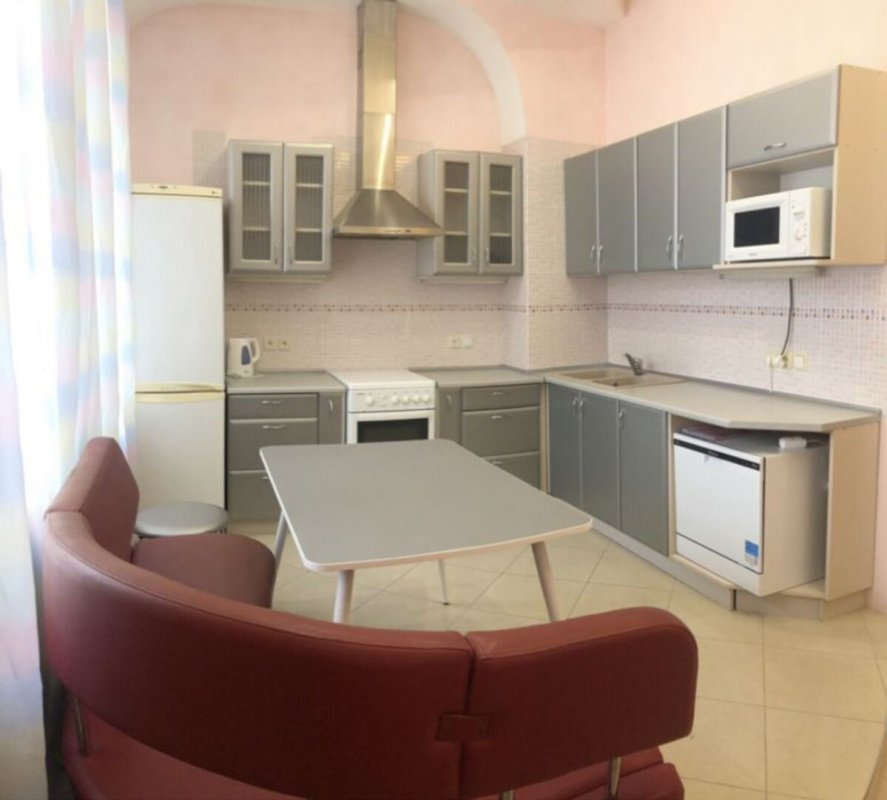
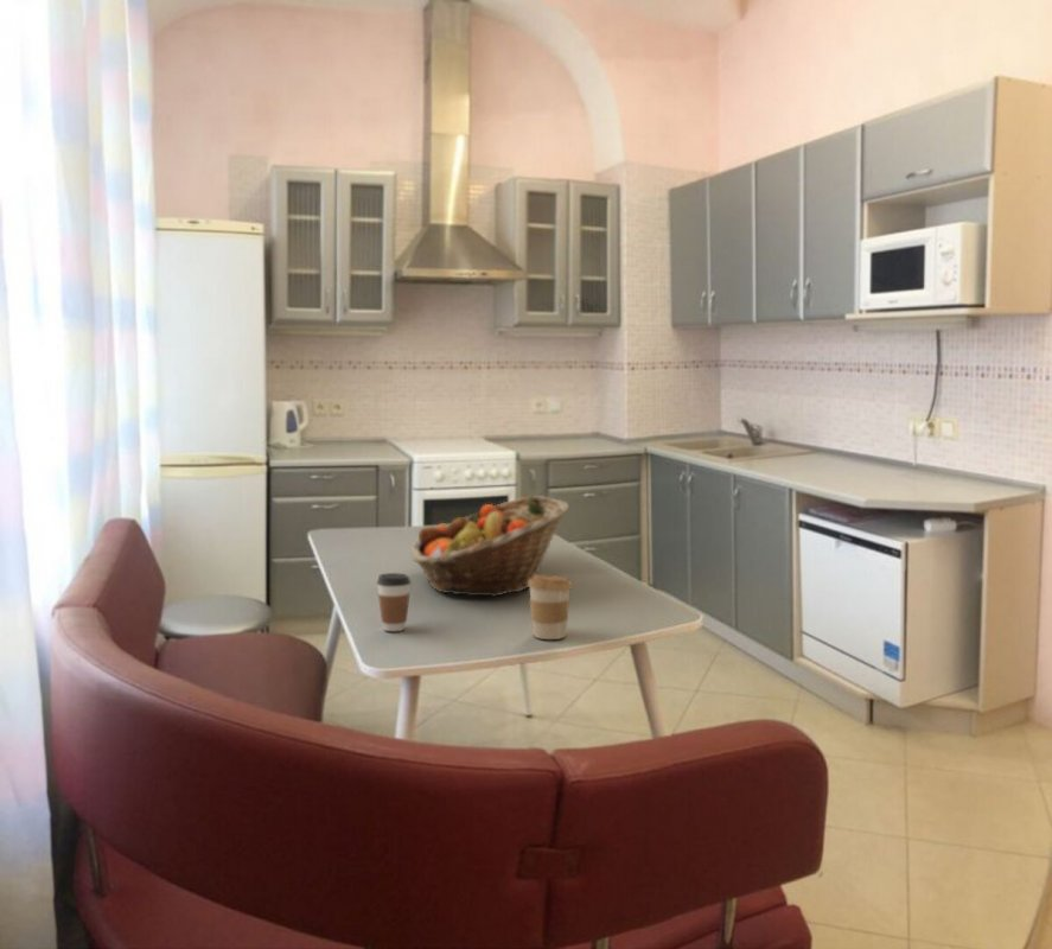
+ coffee cup (394, 601)
+ fruit basket (489, 541)
+ coffee cup (549, 605)
